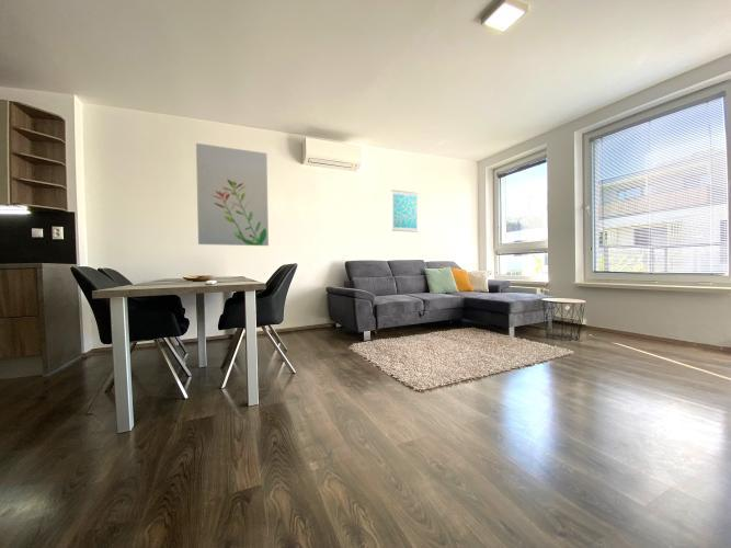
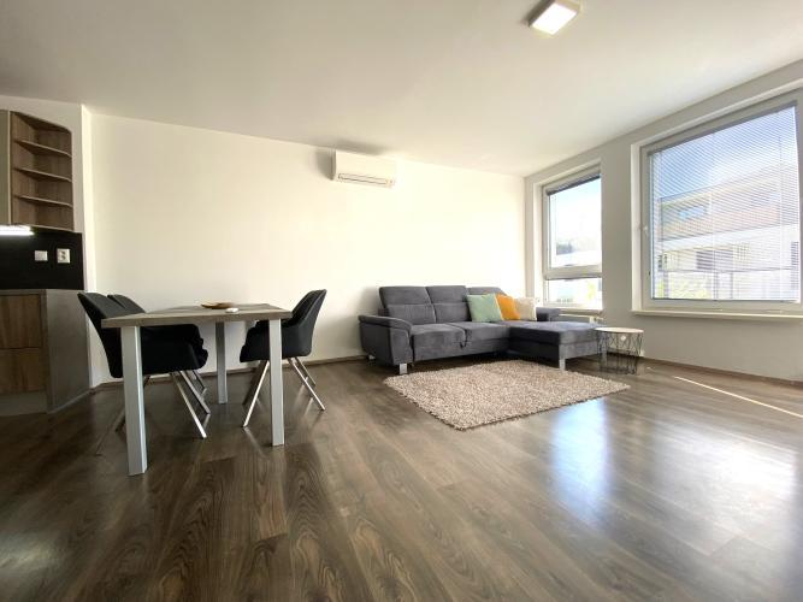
- wall art (233, 196)
- wall art (404, 210)
